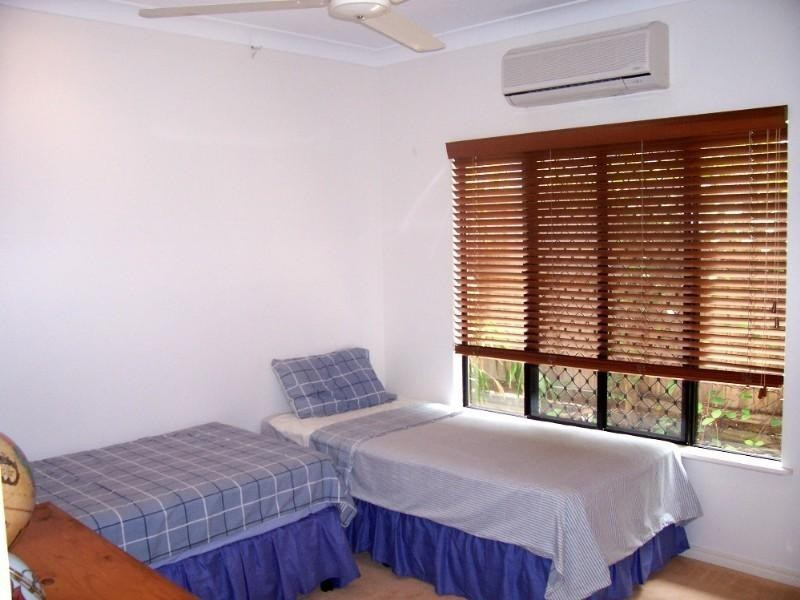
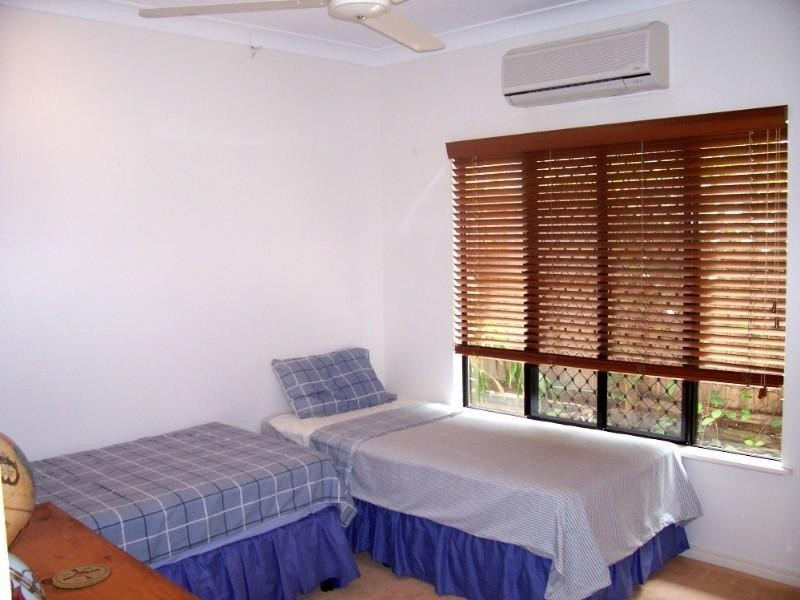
+ coaster (81, 575)
